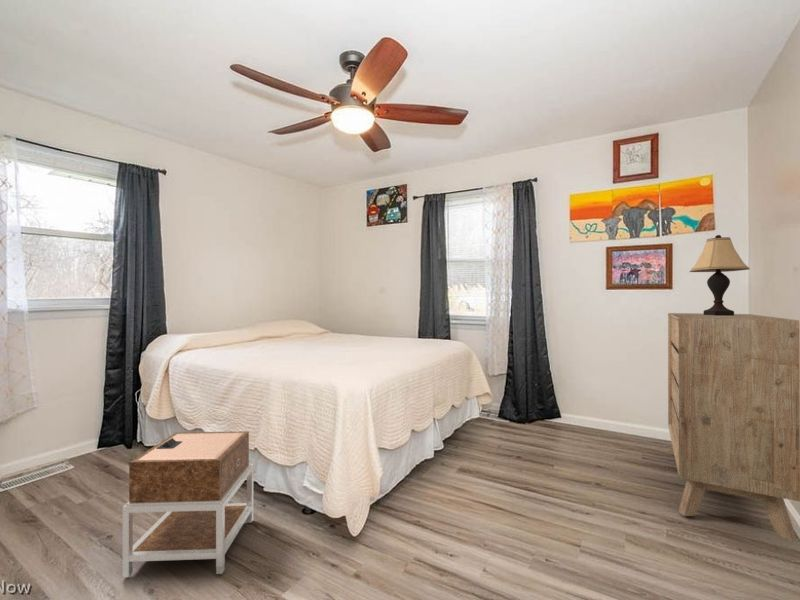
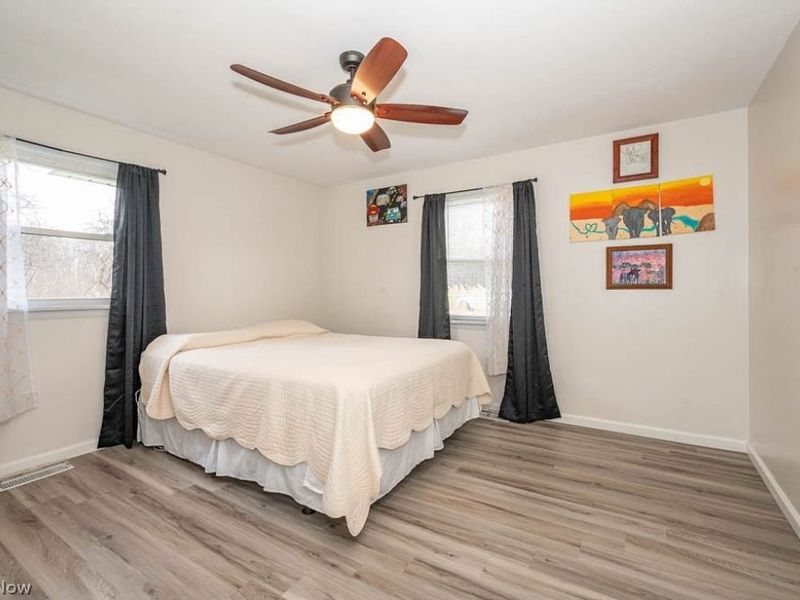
- lamp (718, 274)
- dresser (718, 401)
- nightstand (195, 492)
